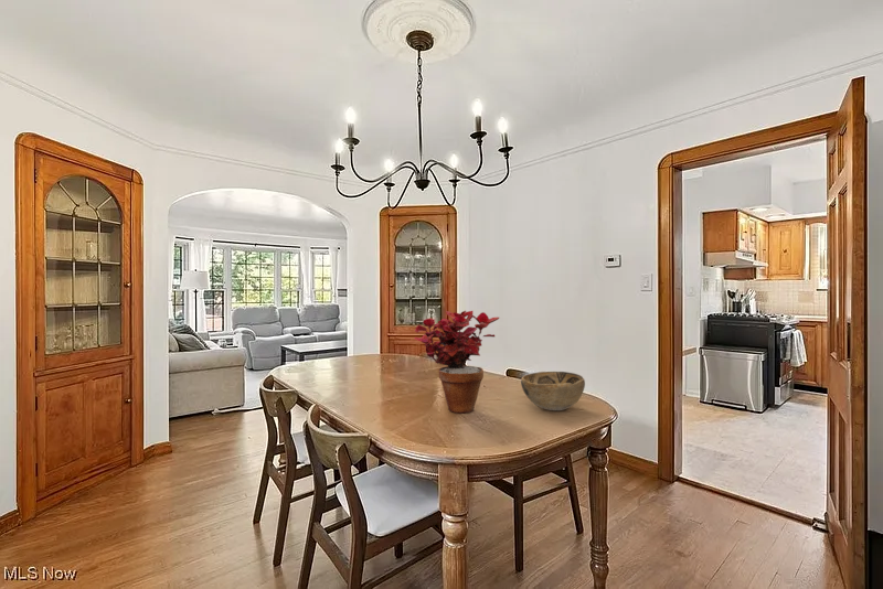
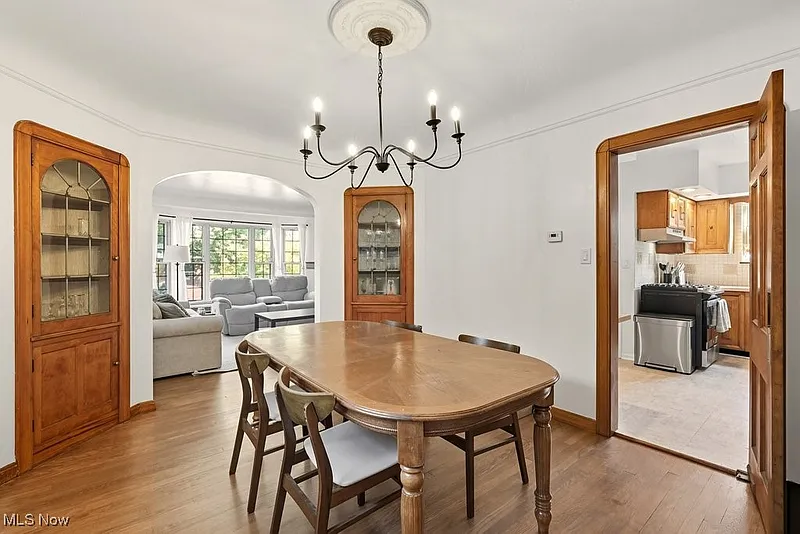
- potted plant (455, 358)
- decorative bowl (552, 392)
